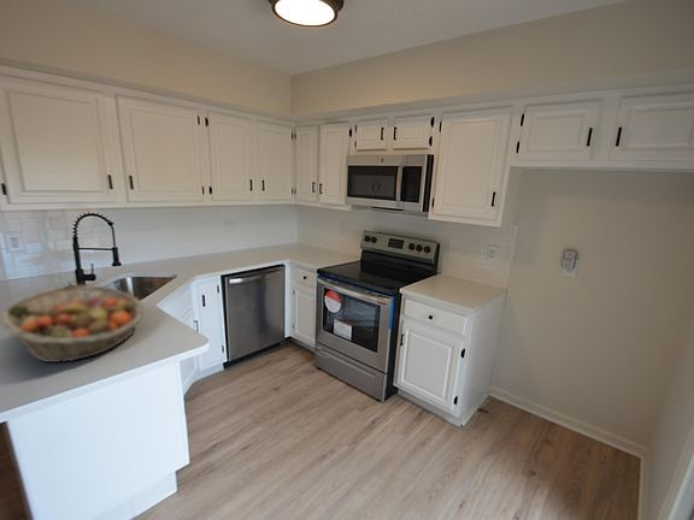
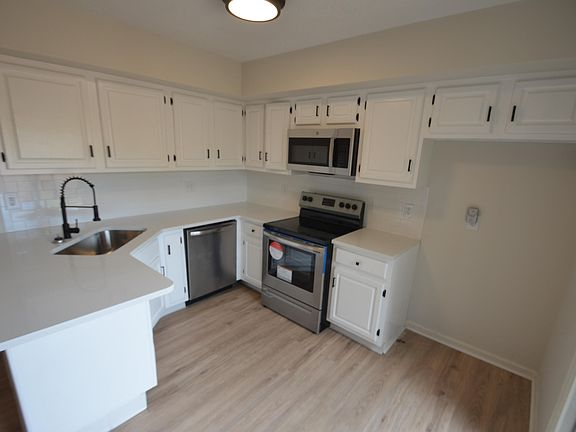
- fruit basket (81, 319)
